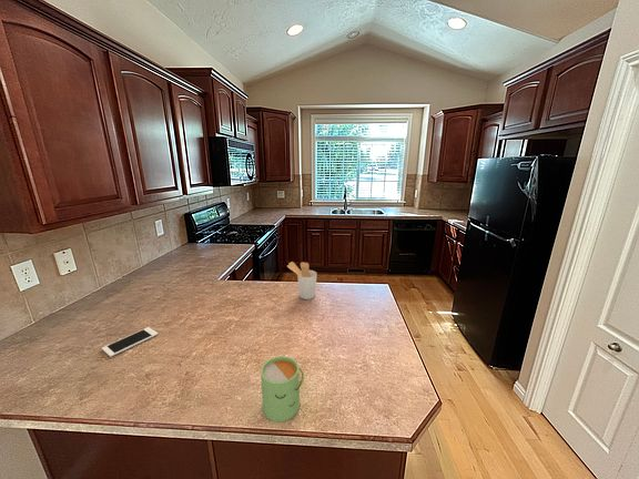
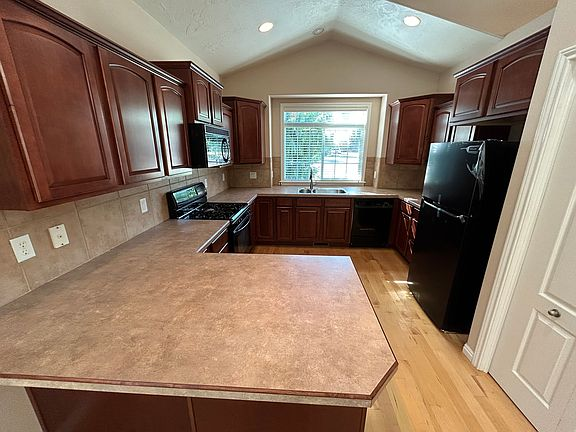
- utensil holder (302, 278)
- cell phone (131, 340)
- mug (284, 385)
